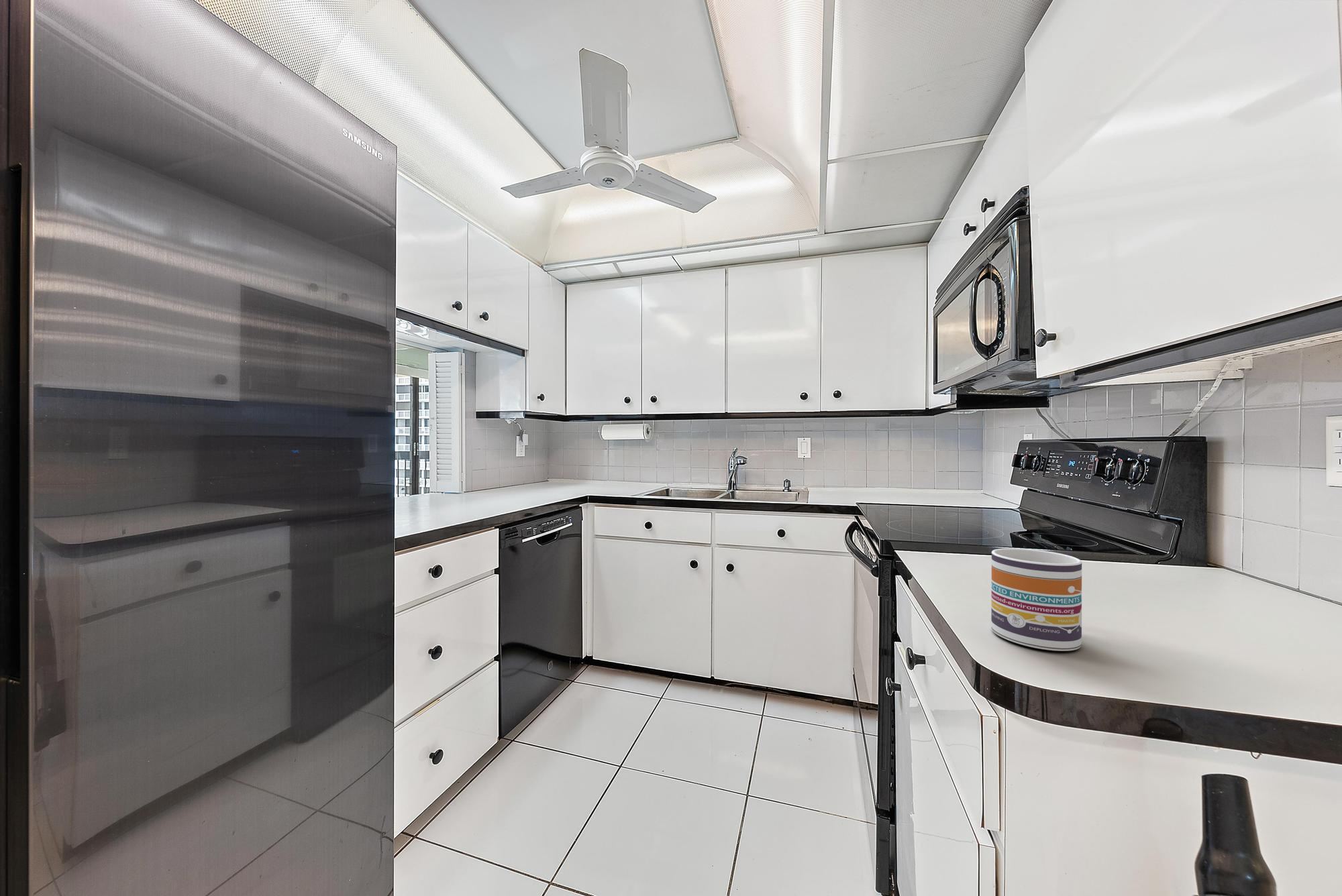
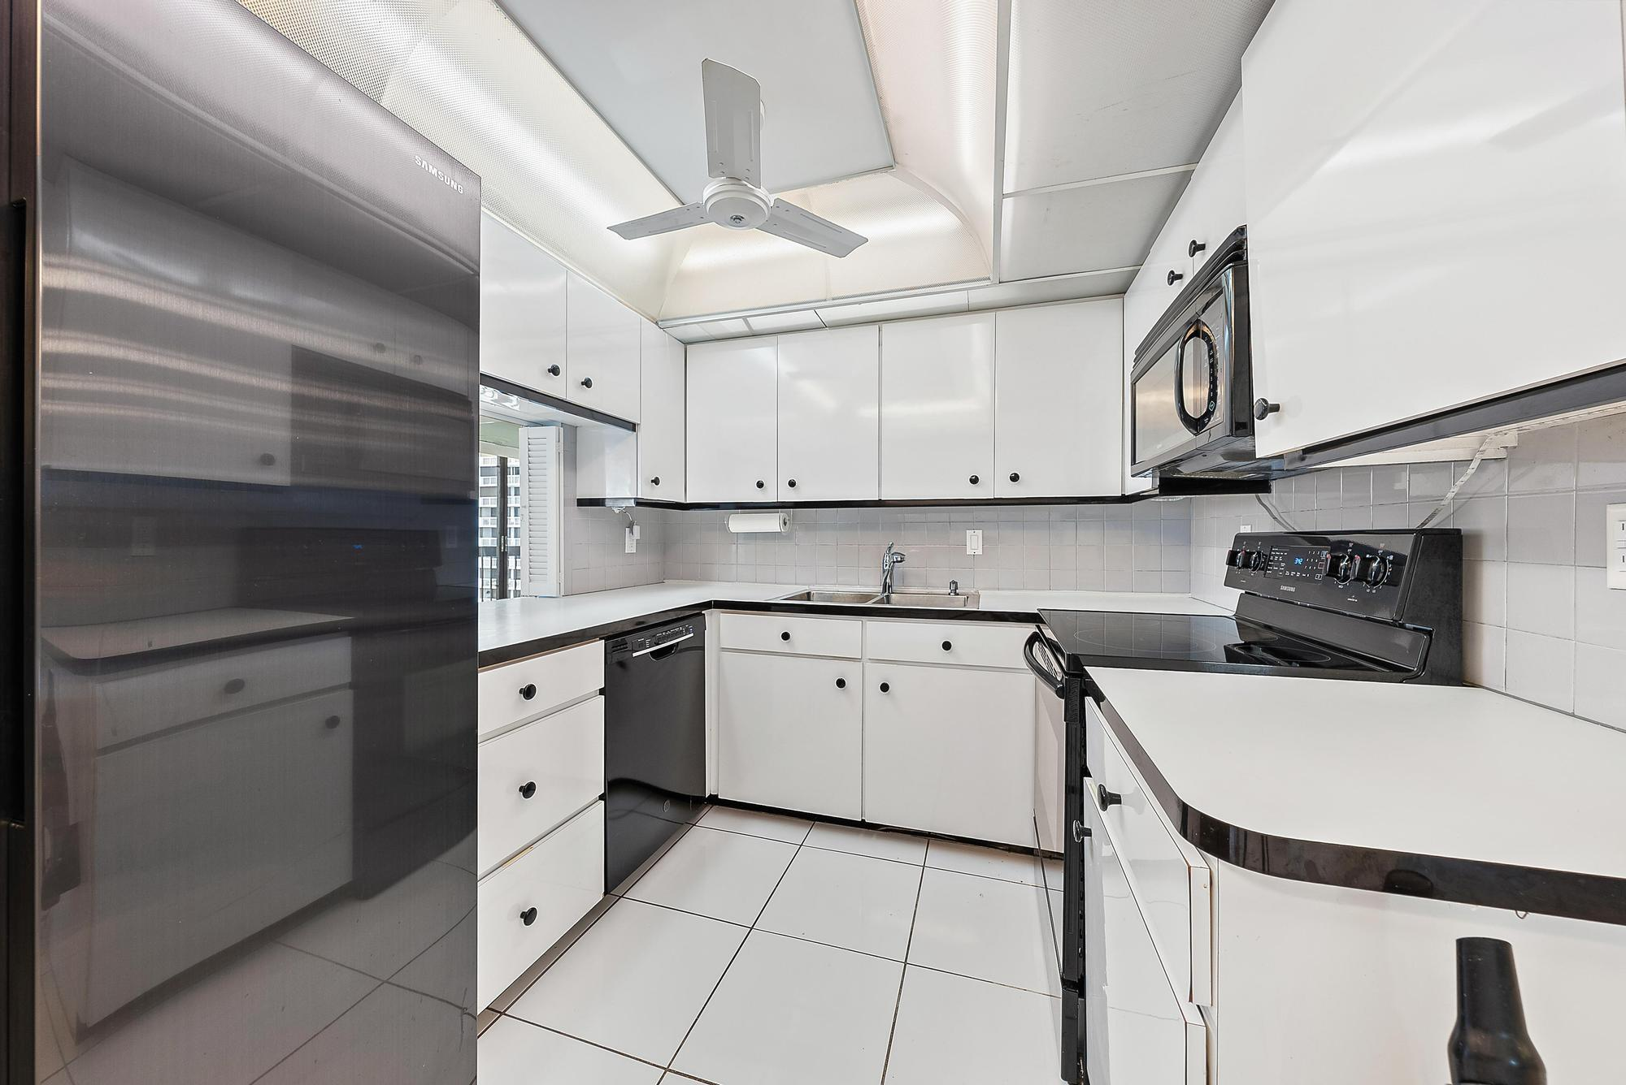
- mug (1036, 594)
